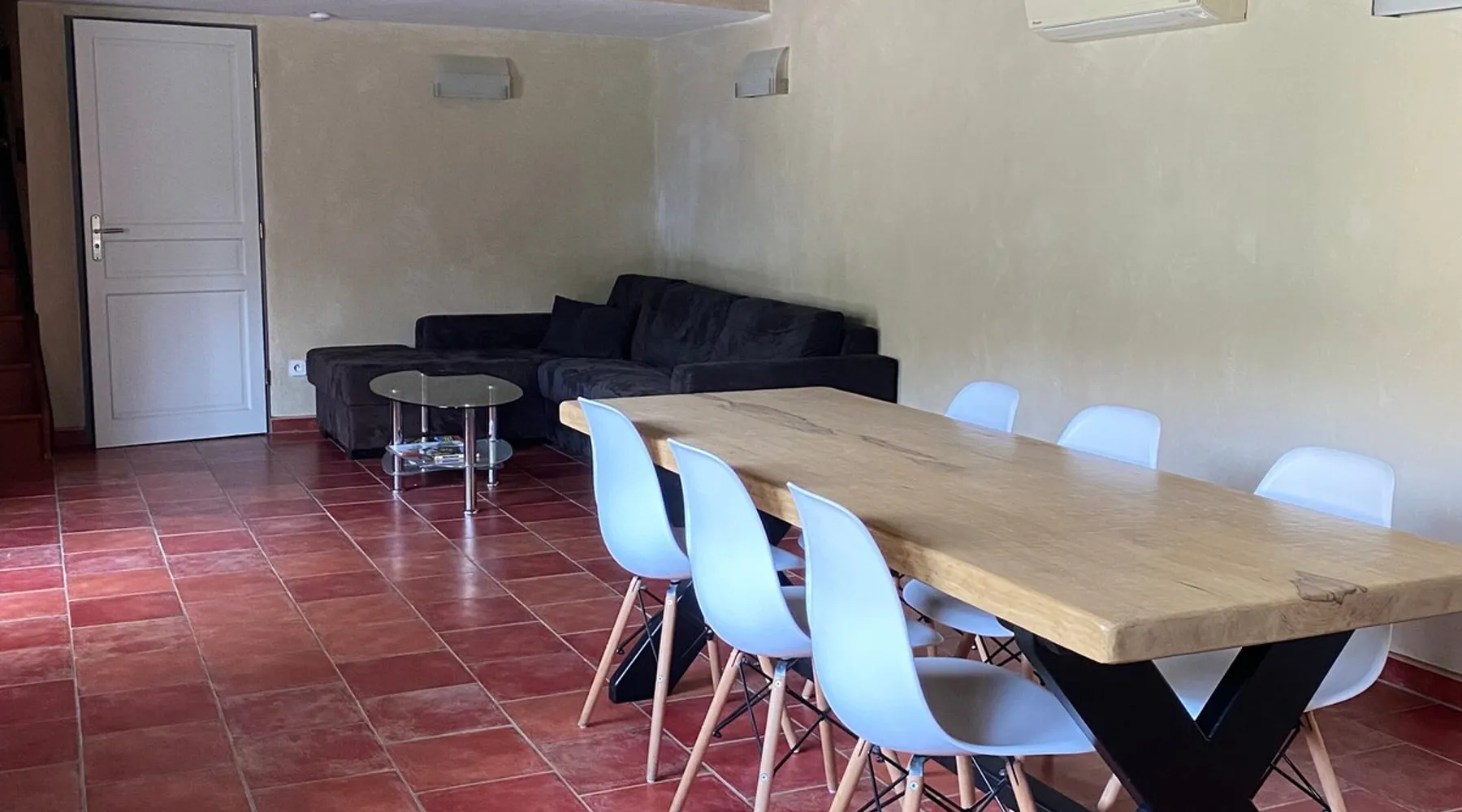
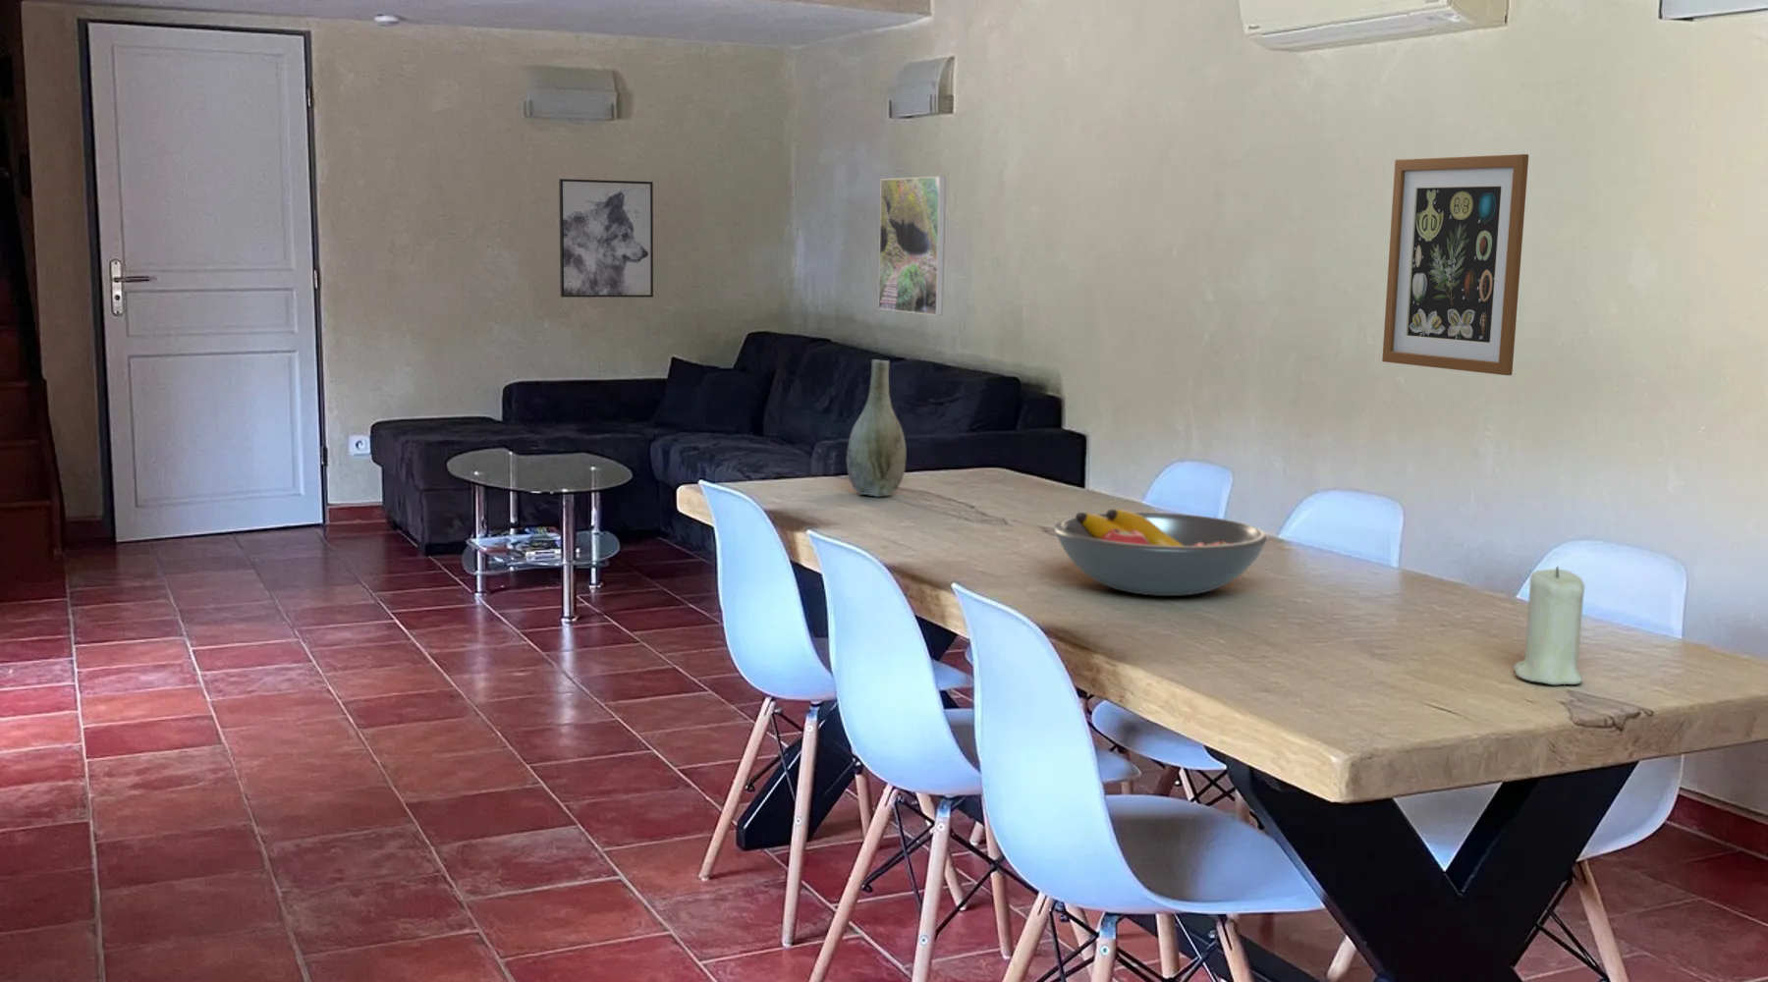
+ wall art (606, 238)
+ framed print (911, 244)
+ fruit bowl (1159, 550)
+ vase (877, 427)
+ candle (1552, 622)
+ wall art (1451, 264)
